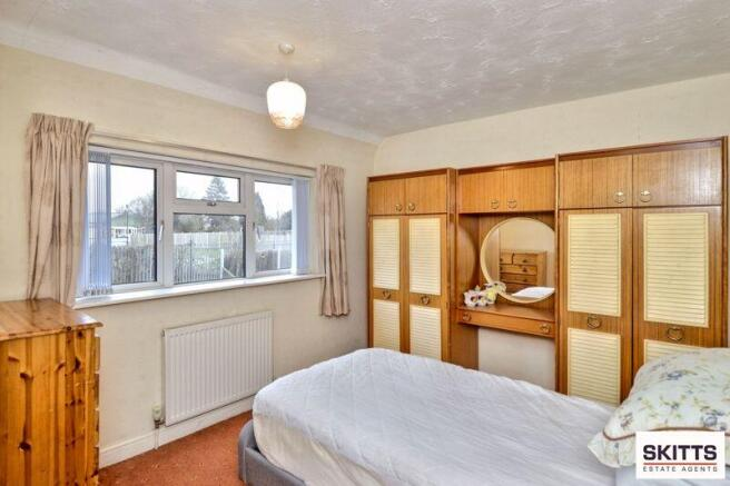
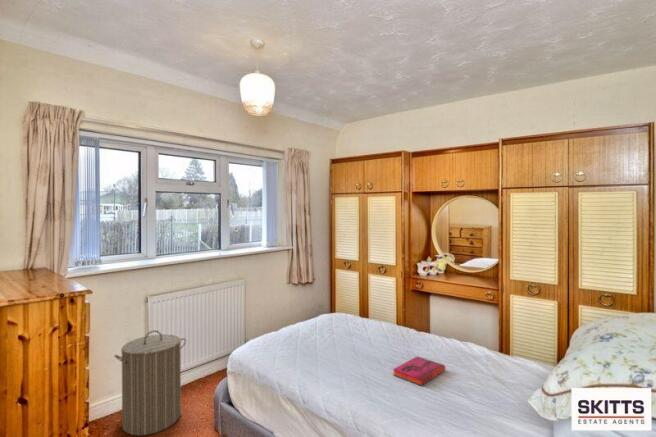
+ laundry hamper (152, 375)
+ hardback book (419, 369)
